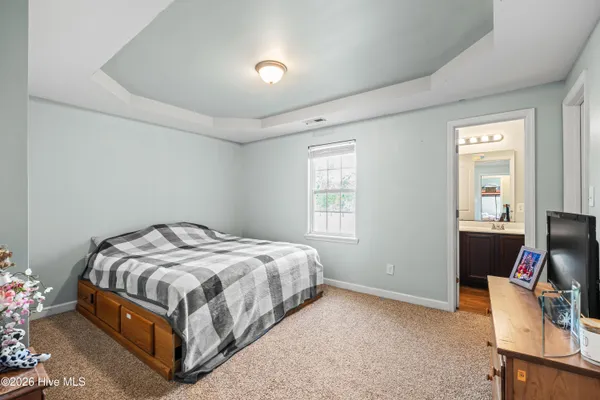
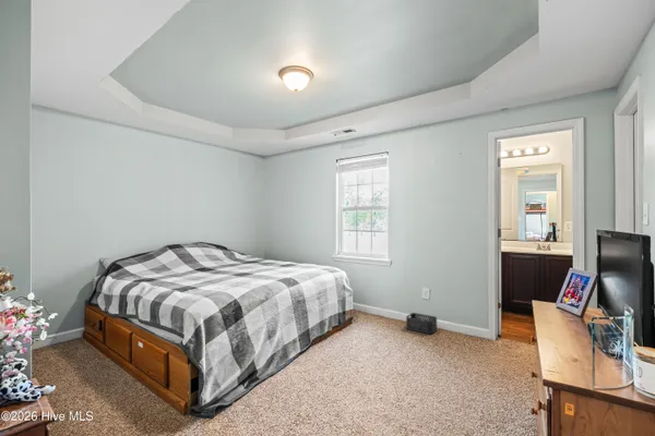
+ storage bin (421, 323)
